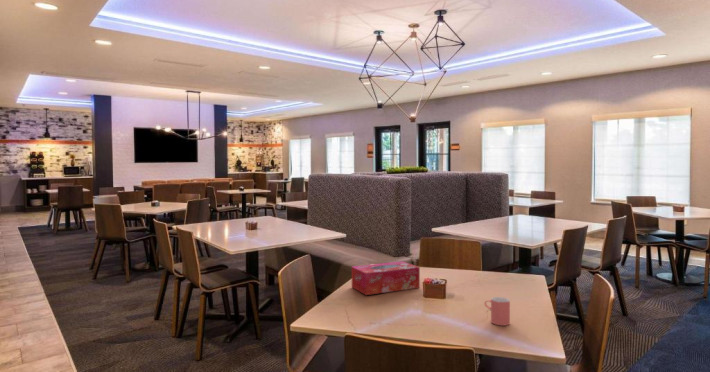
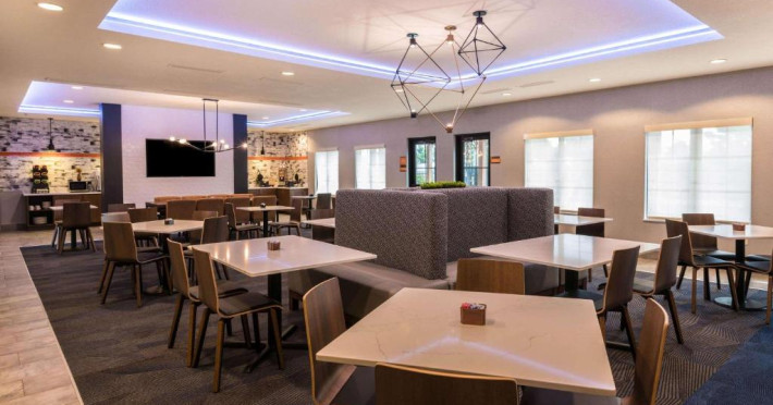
- tissue box (385, 277)
- cup (496, 309)
